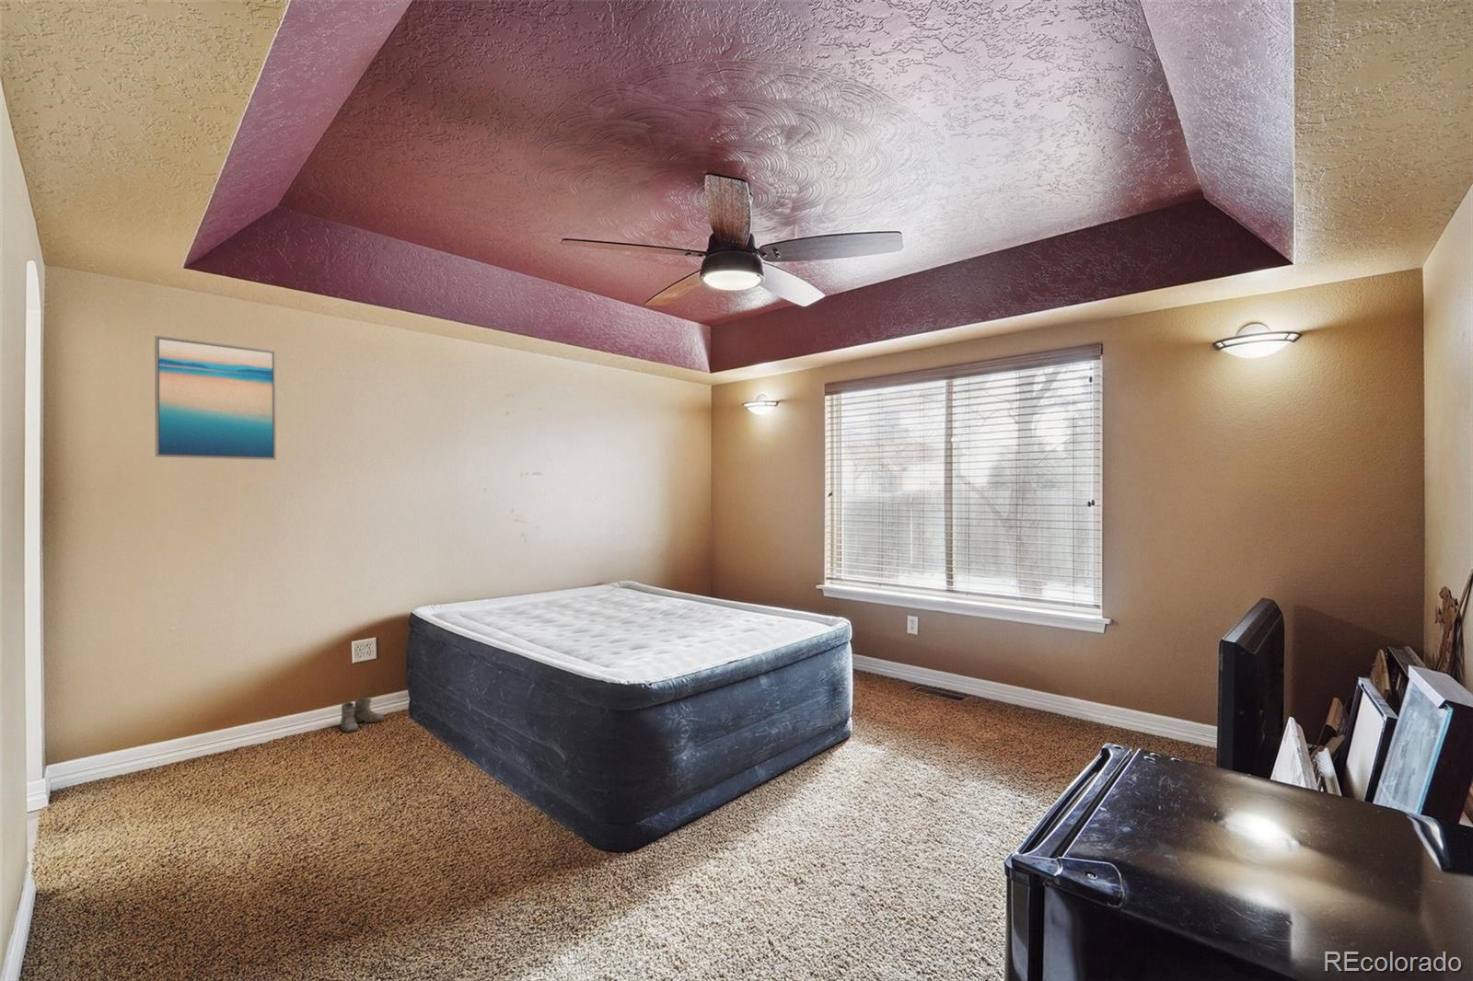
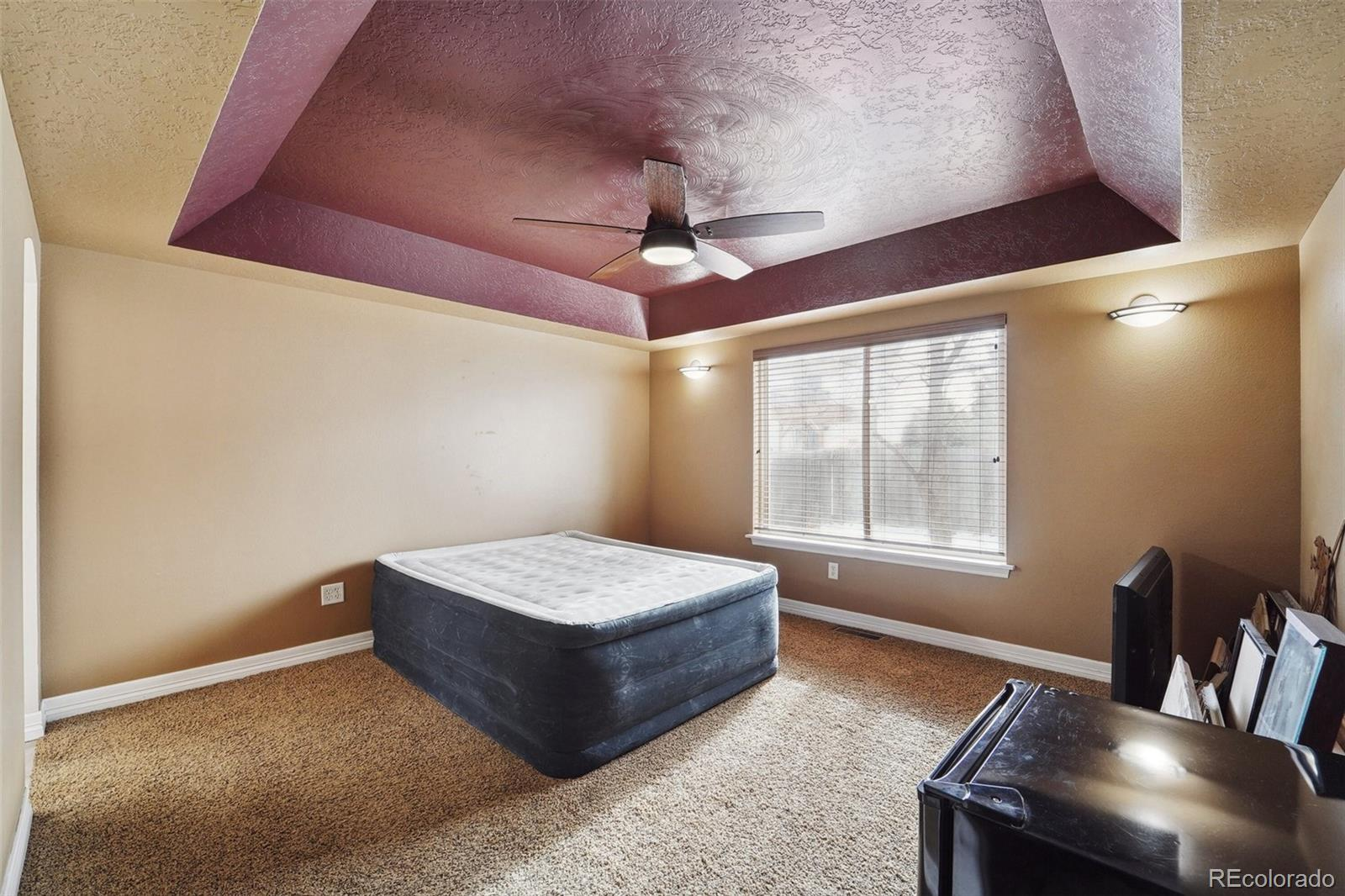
- boots (358, 713)
- wall art (218, 401)
